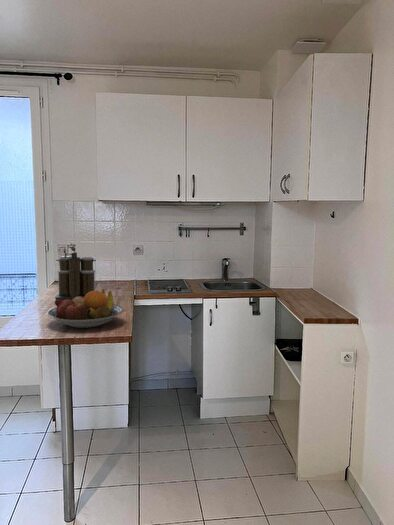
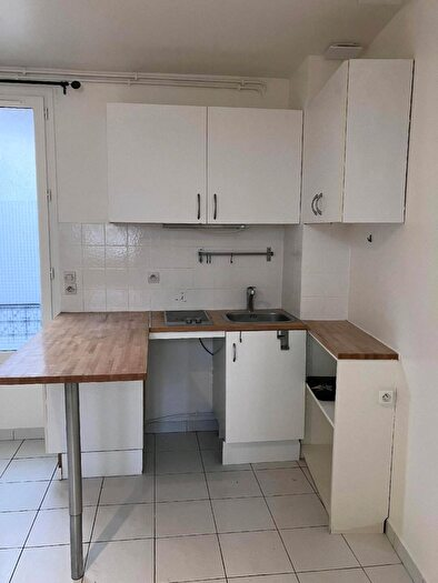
- fruit bowl (86, 307)
- coffee maker (76, 271)
